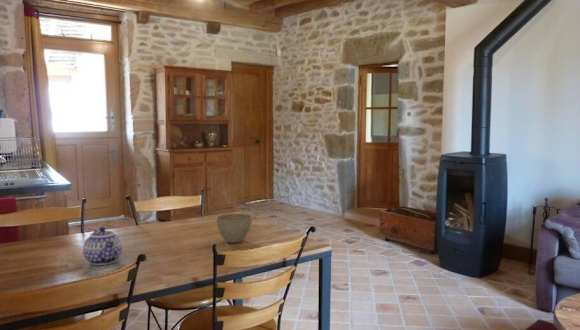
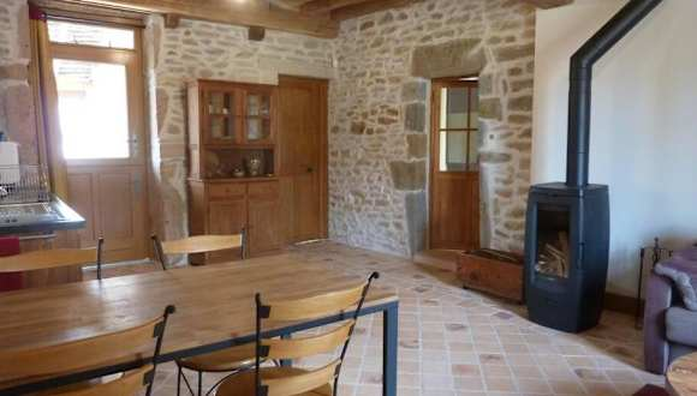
- flower pot (234, 228)
- teapot (102, 244)
